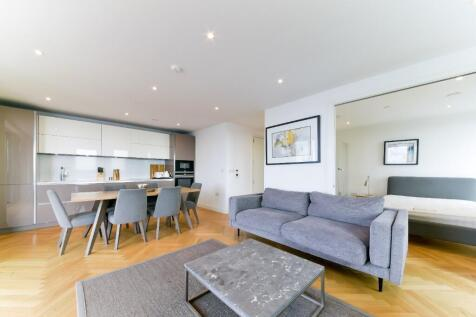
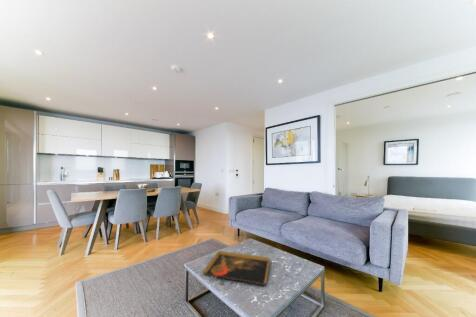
+ decorative tray (238, 266)
